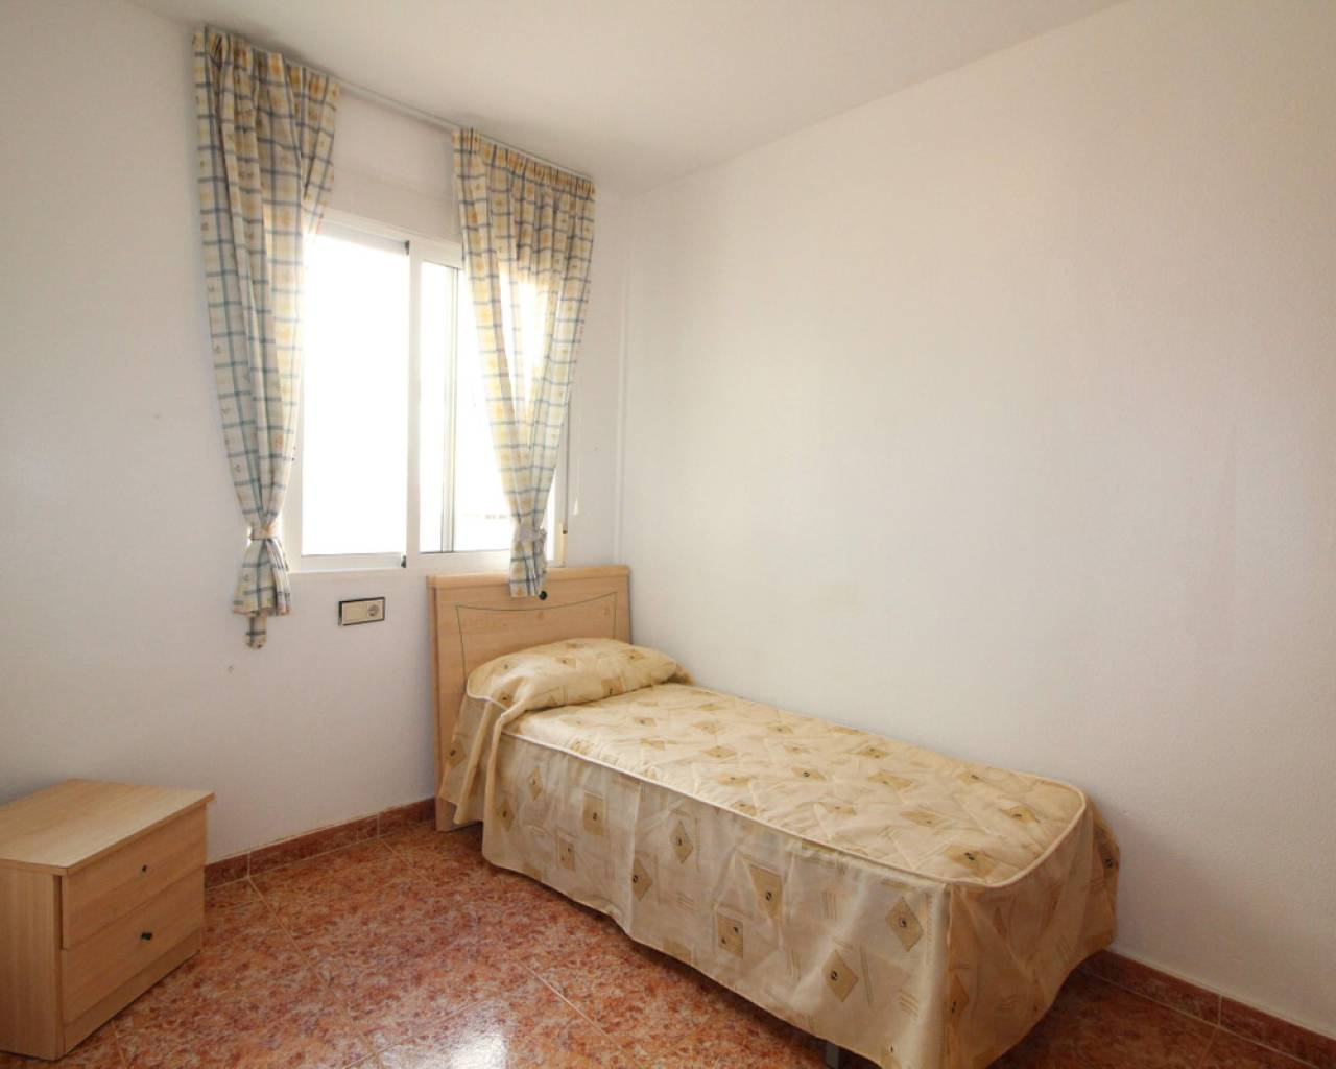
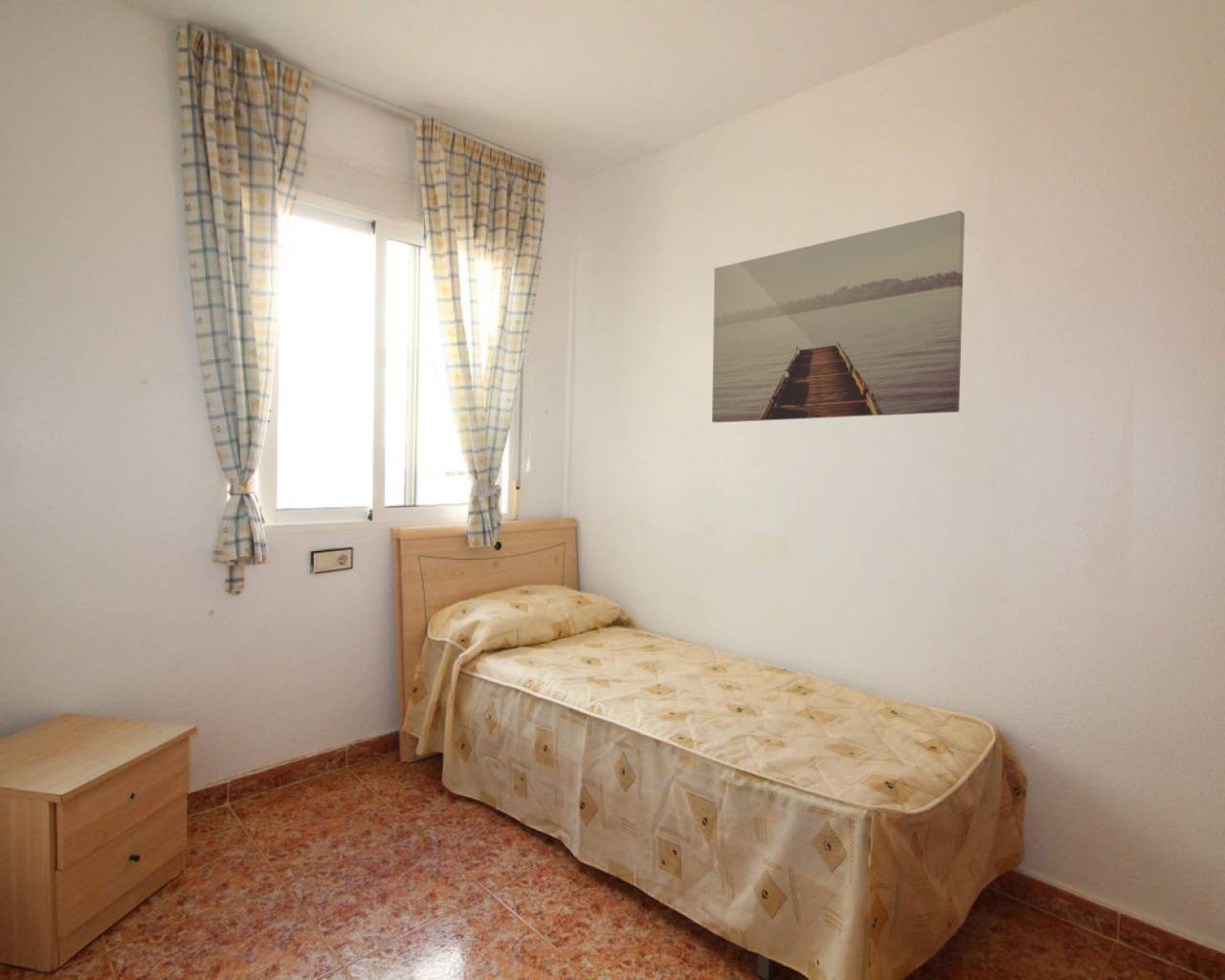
+ wall art (821, 331)
